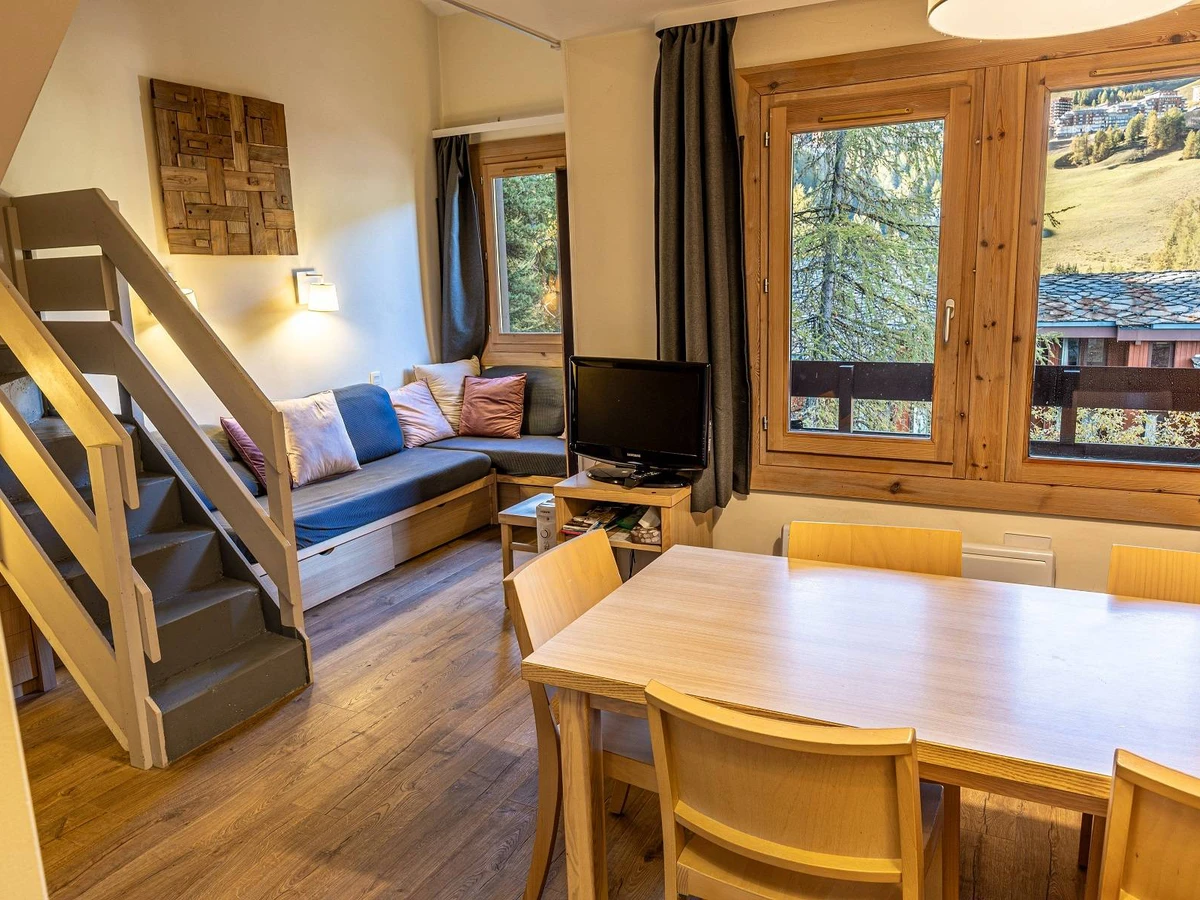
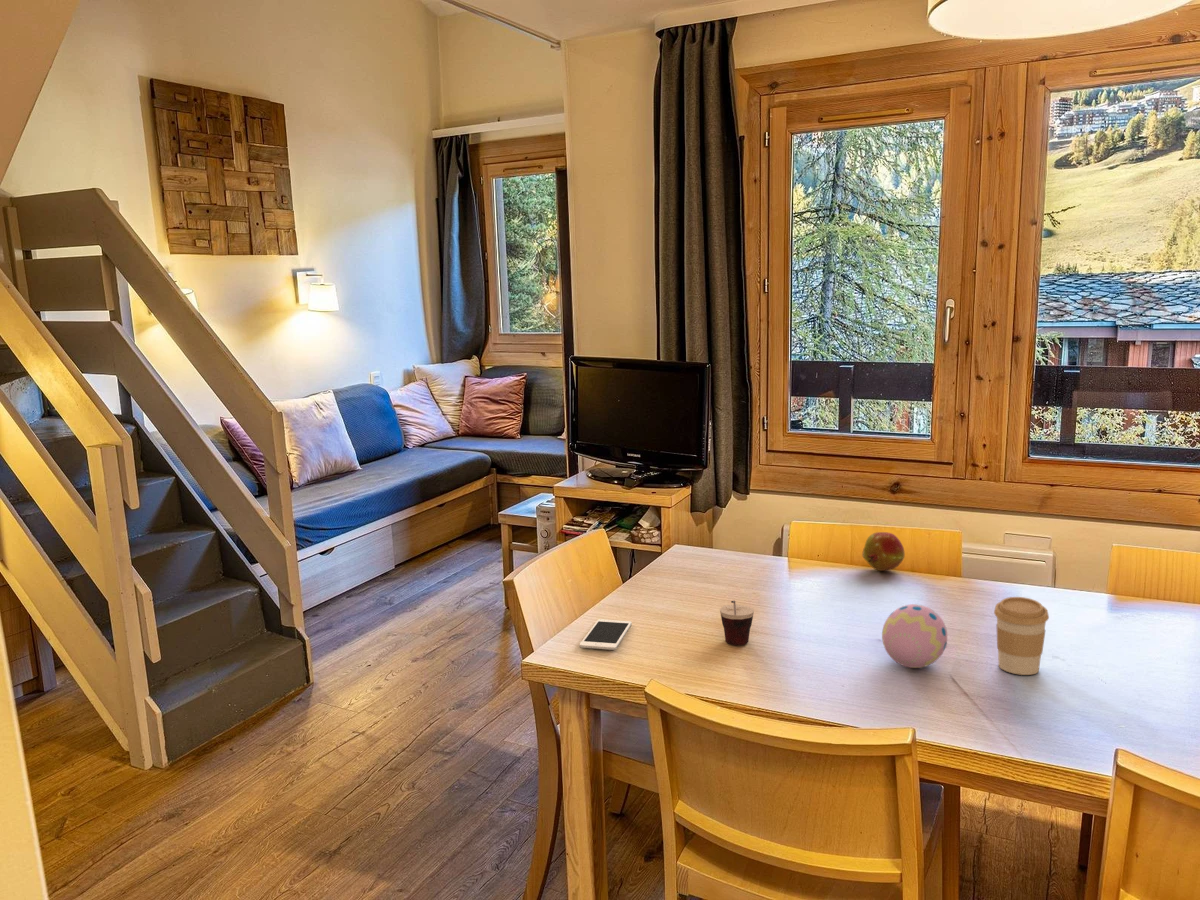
+ cell phone (606, 633)
+ cup (735, 619)
+ fruit (881, 552)
+ coffee cup (1020, 635)
+ decorative egg (914, 636)
